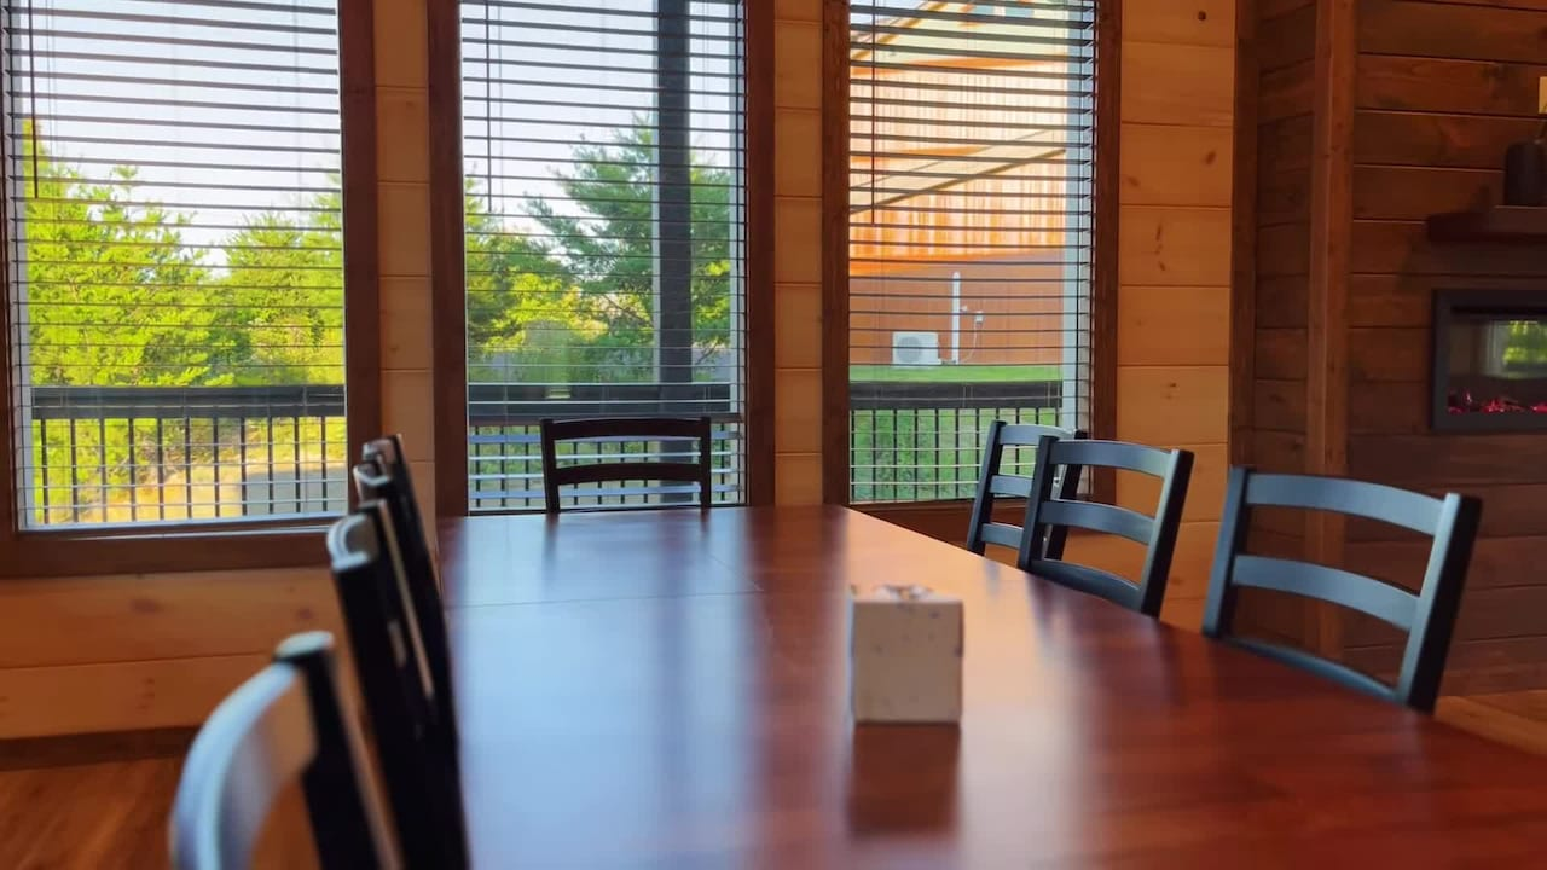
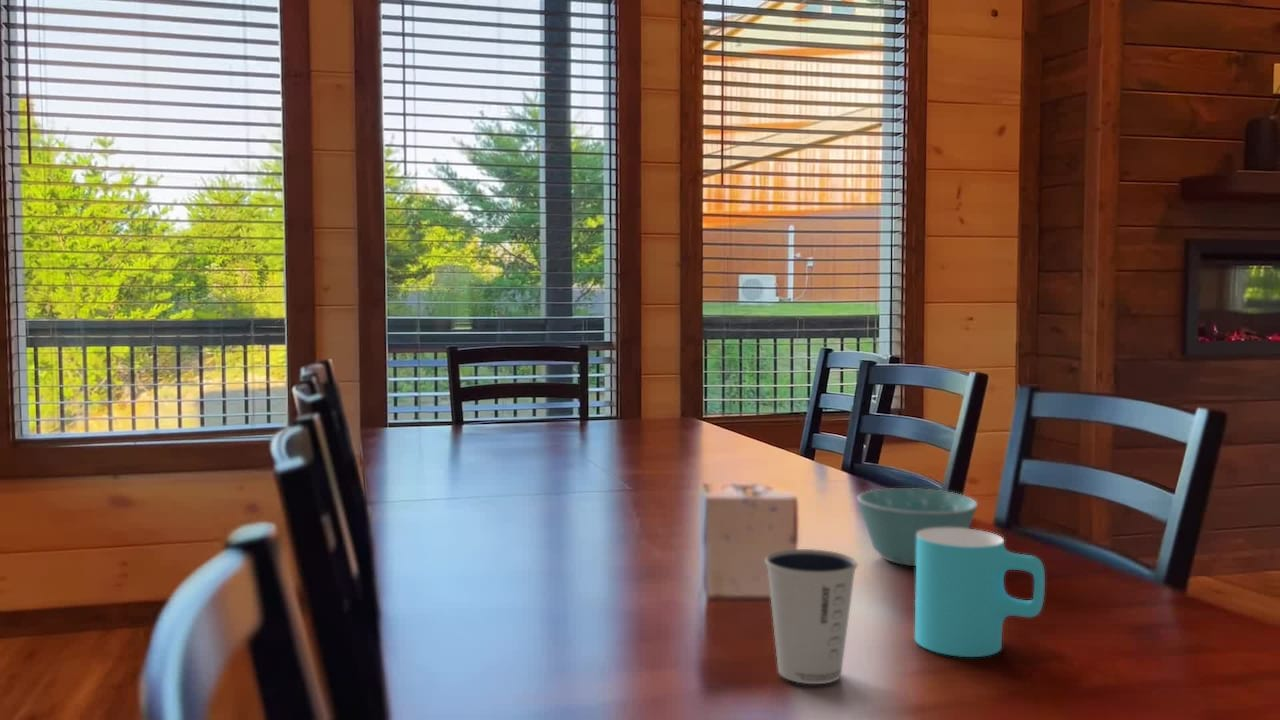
+ bowl (916, 528)
+ dixie cup (810, 617)
+ cup (972, 593)
